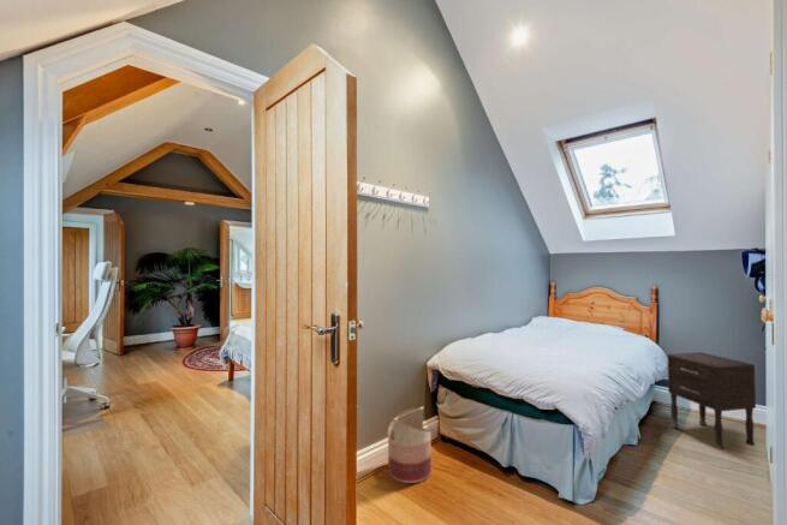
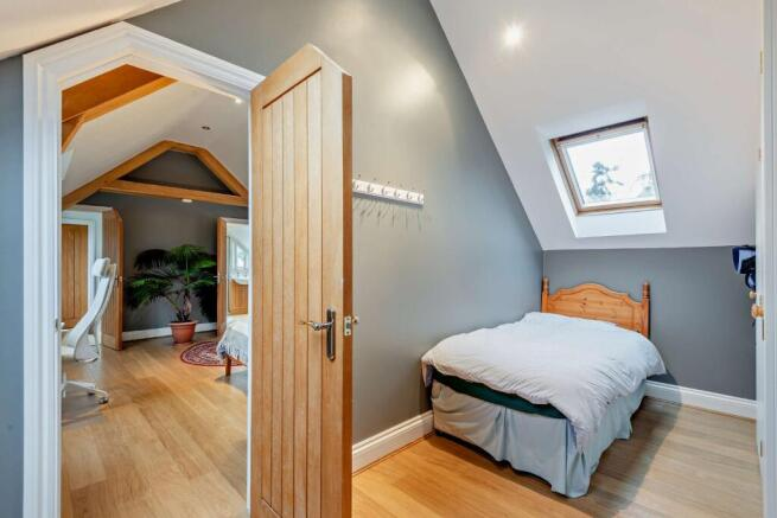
- basket (409, 441)
- nightstand (708, 396)
